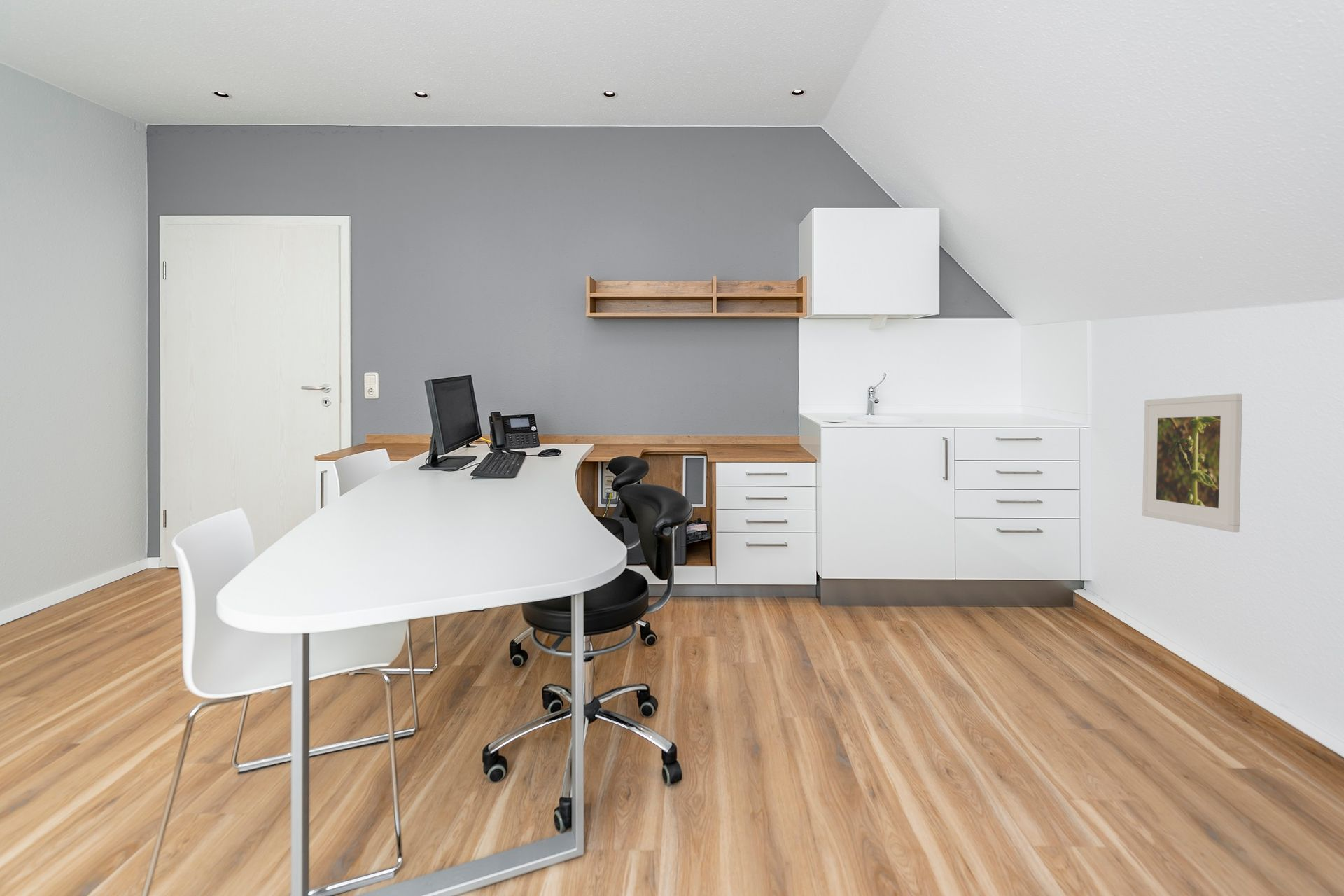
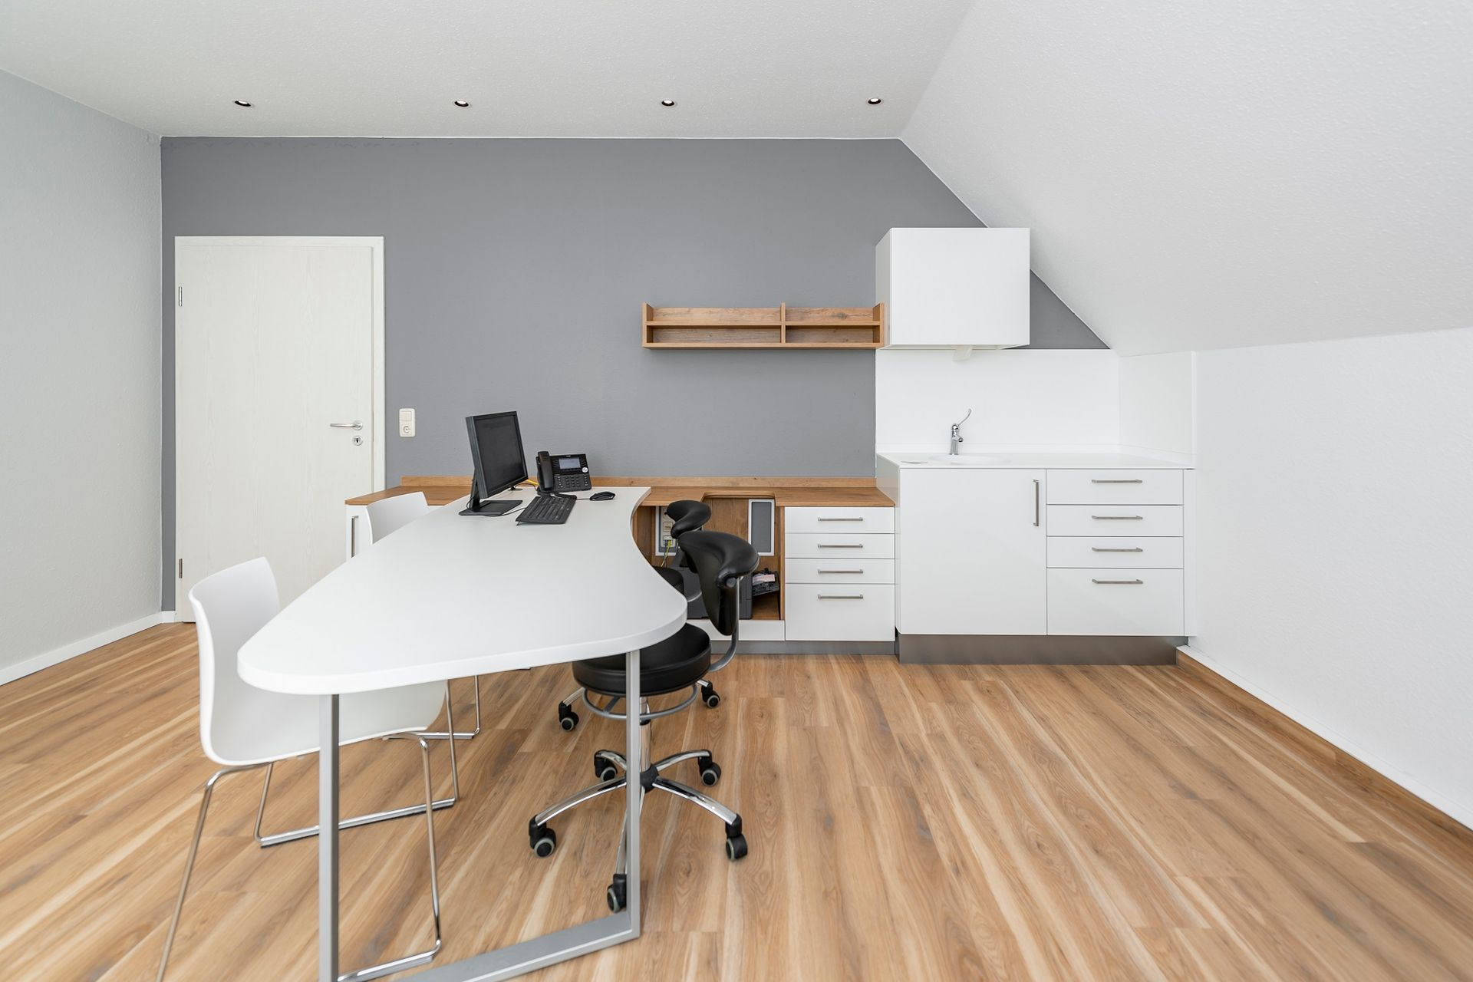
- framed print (1187, 460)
